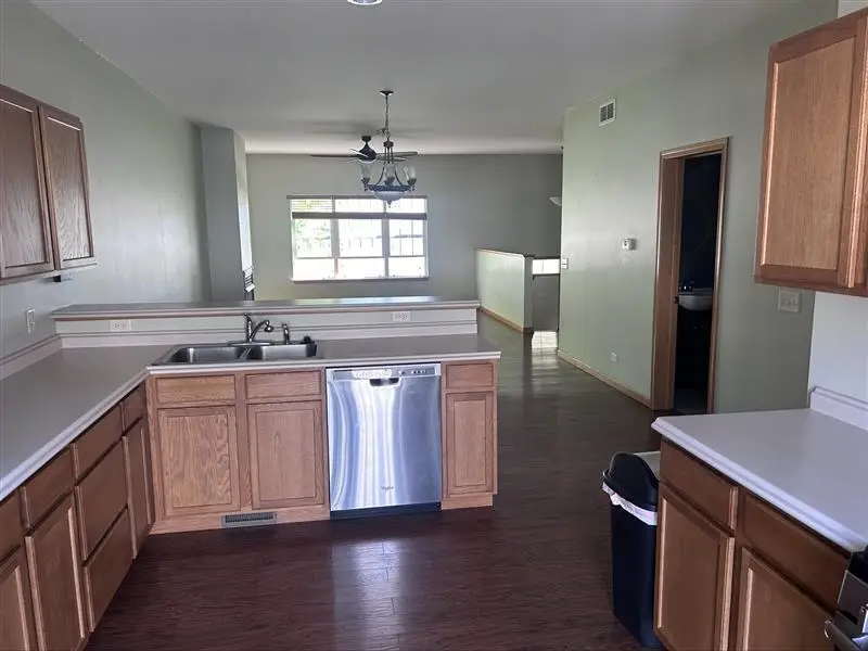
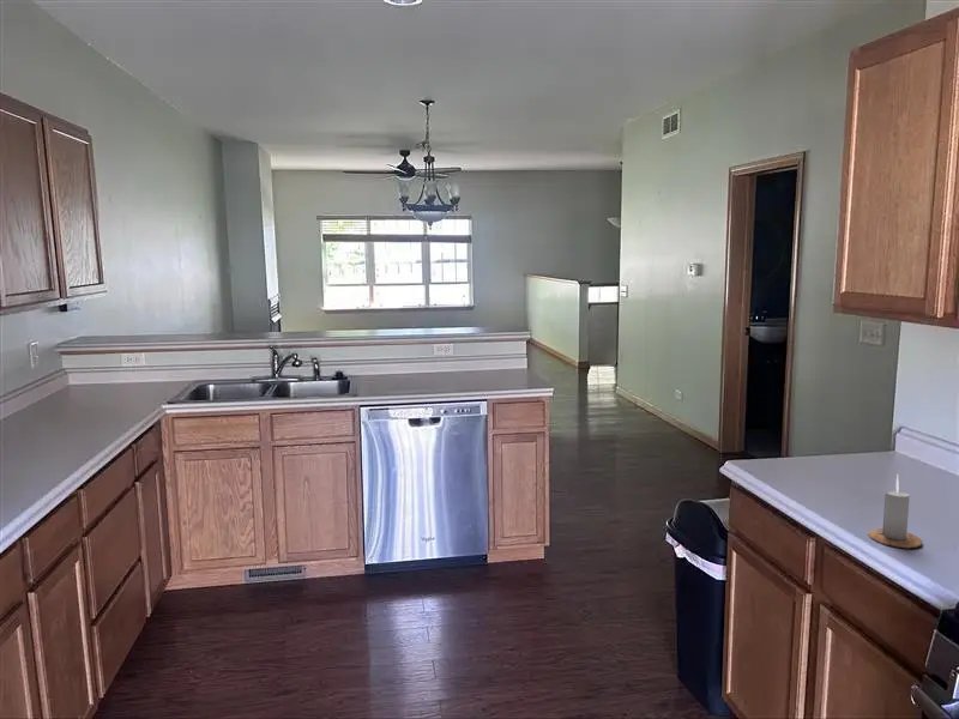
+ candle (897, 506)
